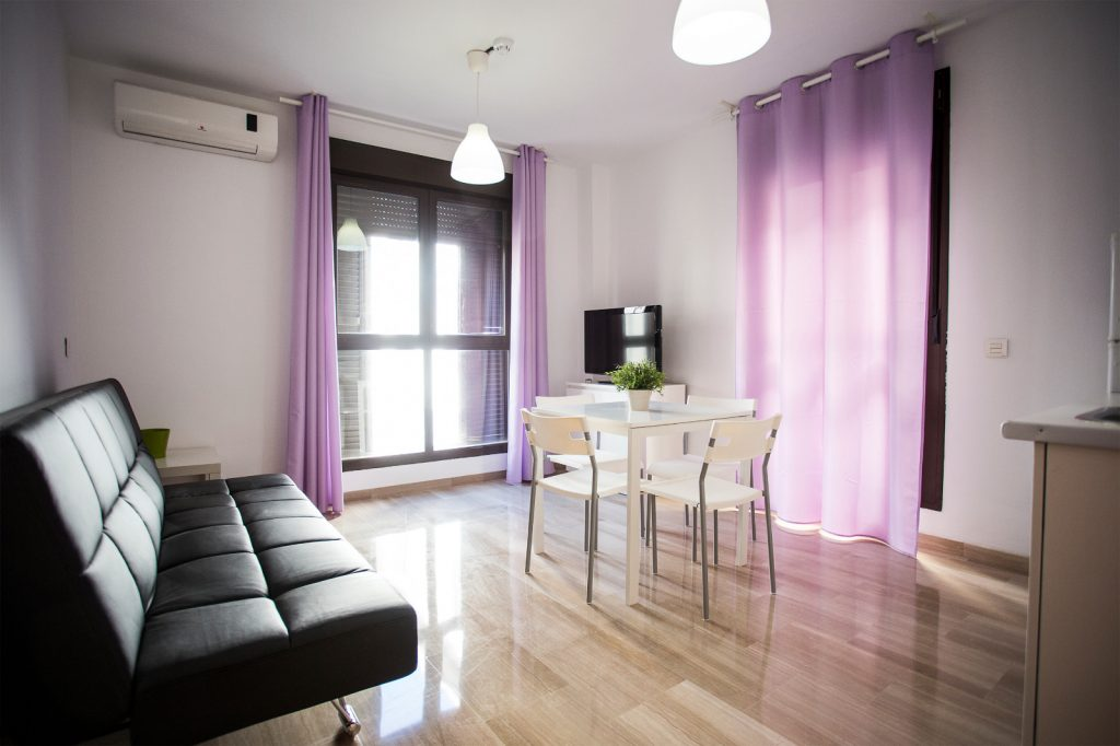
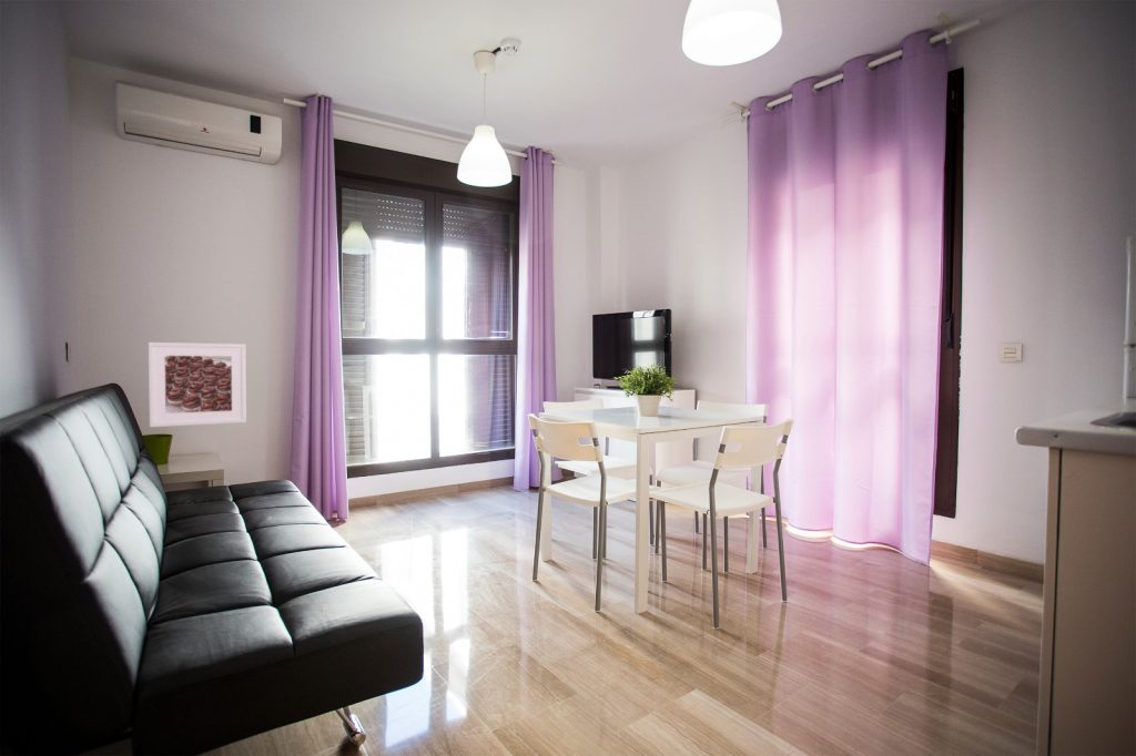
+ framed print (199, 384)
